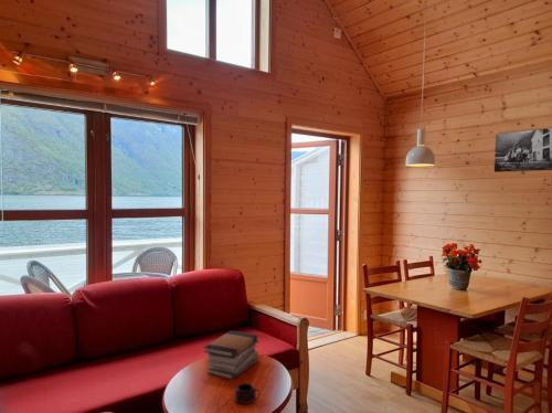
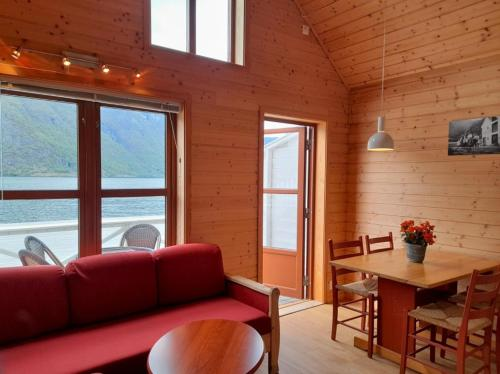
- mug (247, 393)
- book stack (232, 353)
